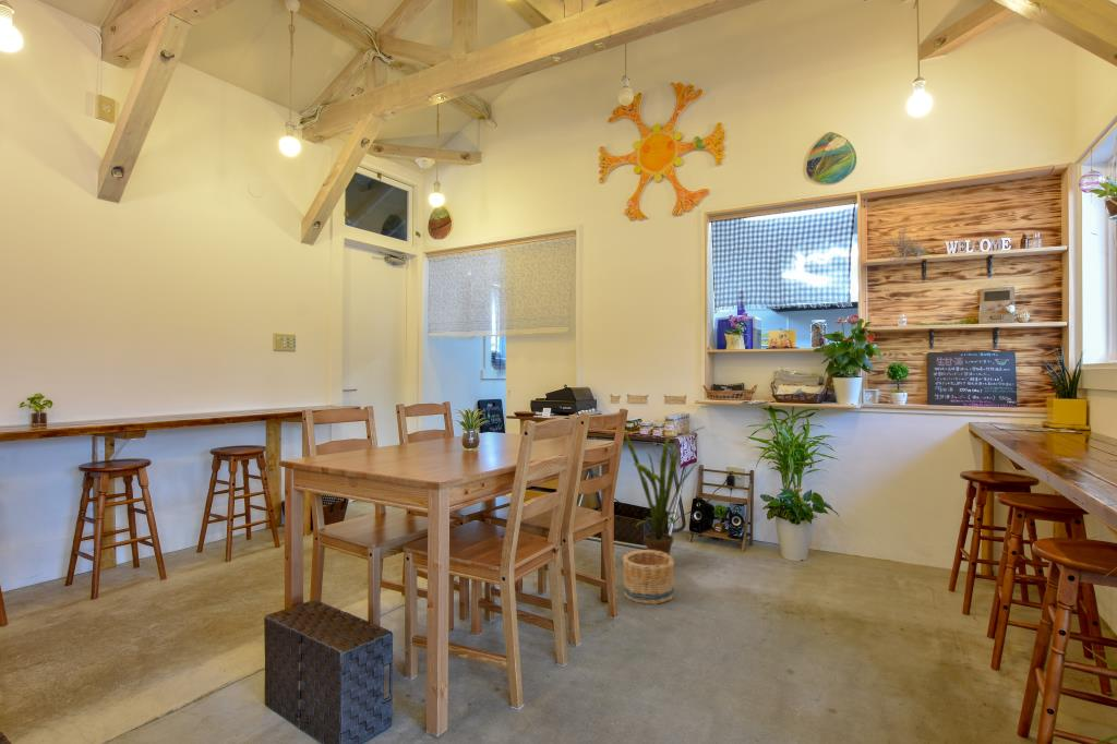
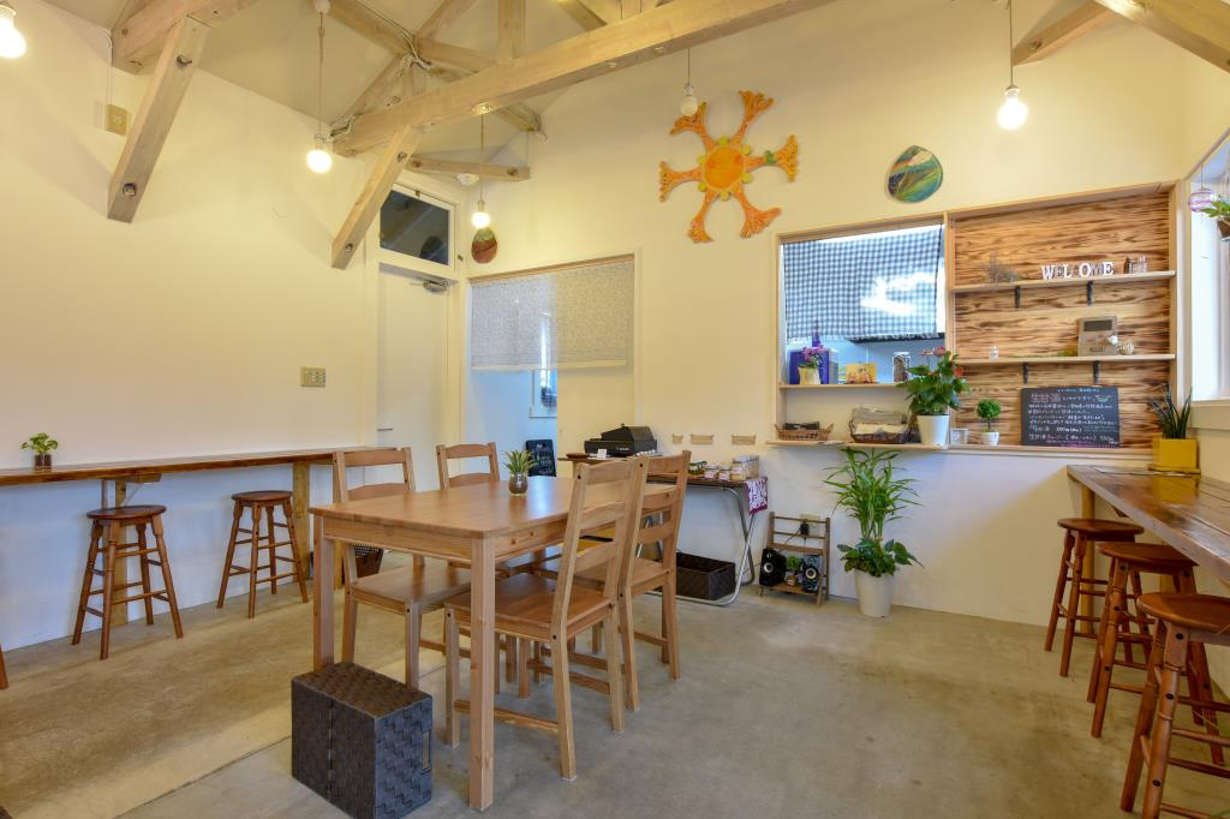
- house plant (665, 493)
- basket (648, 575)
